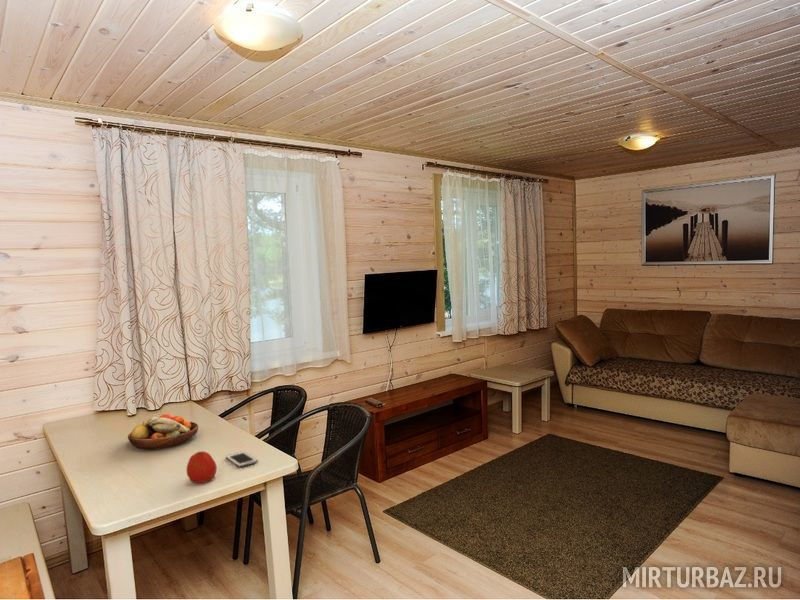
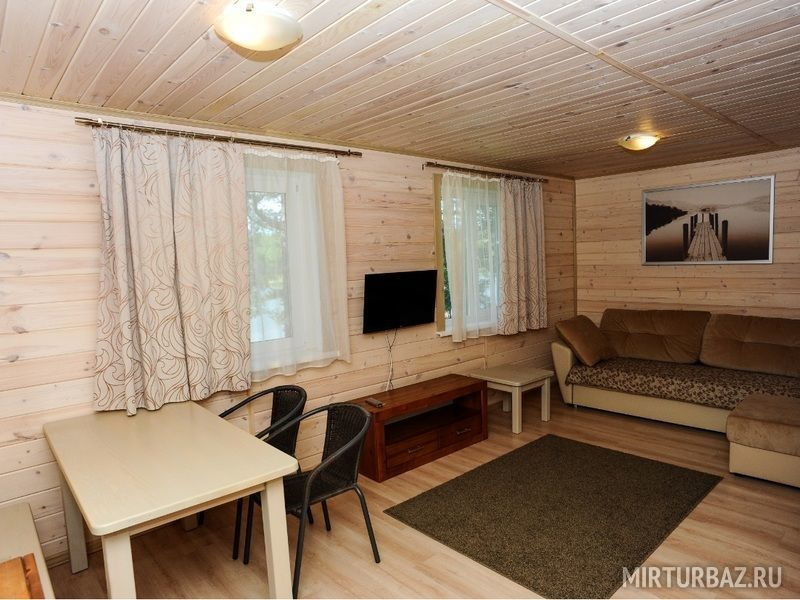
- cell phone (241, 459)
- apple (201, 465)
- fruit bowl (164, 427)
